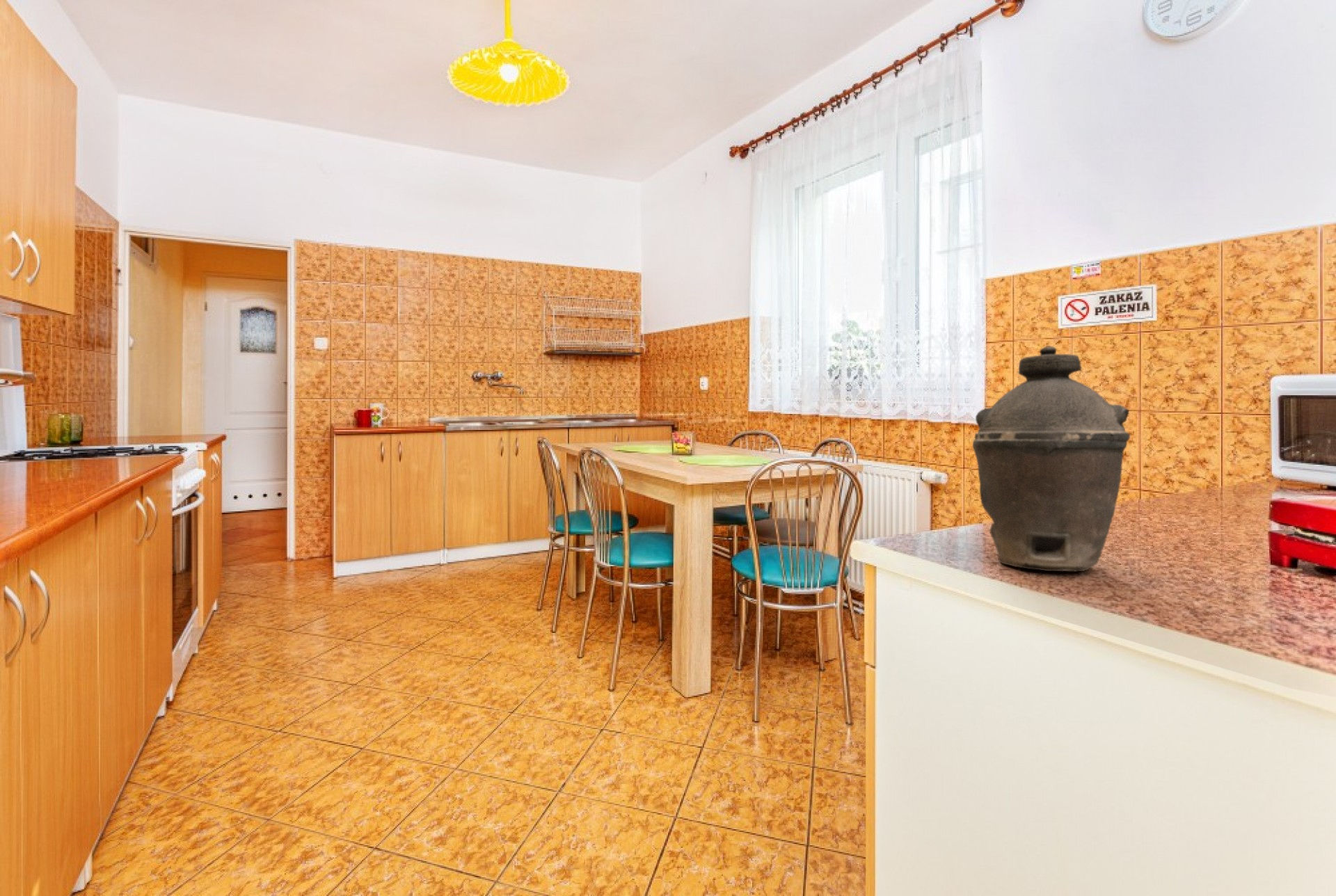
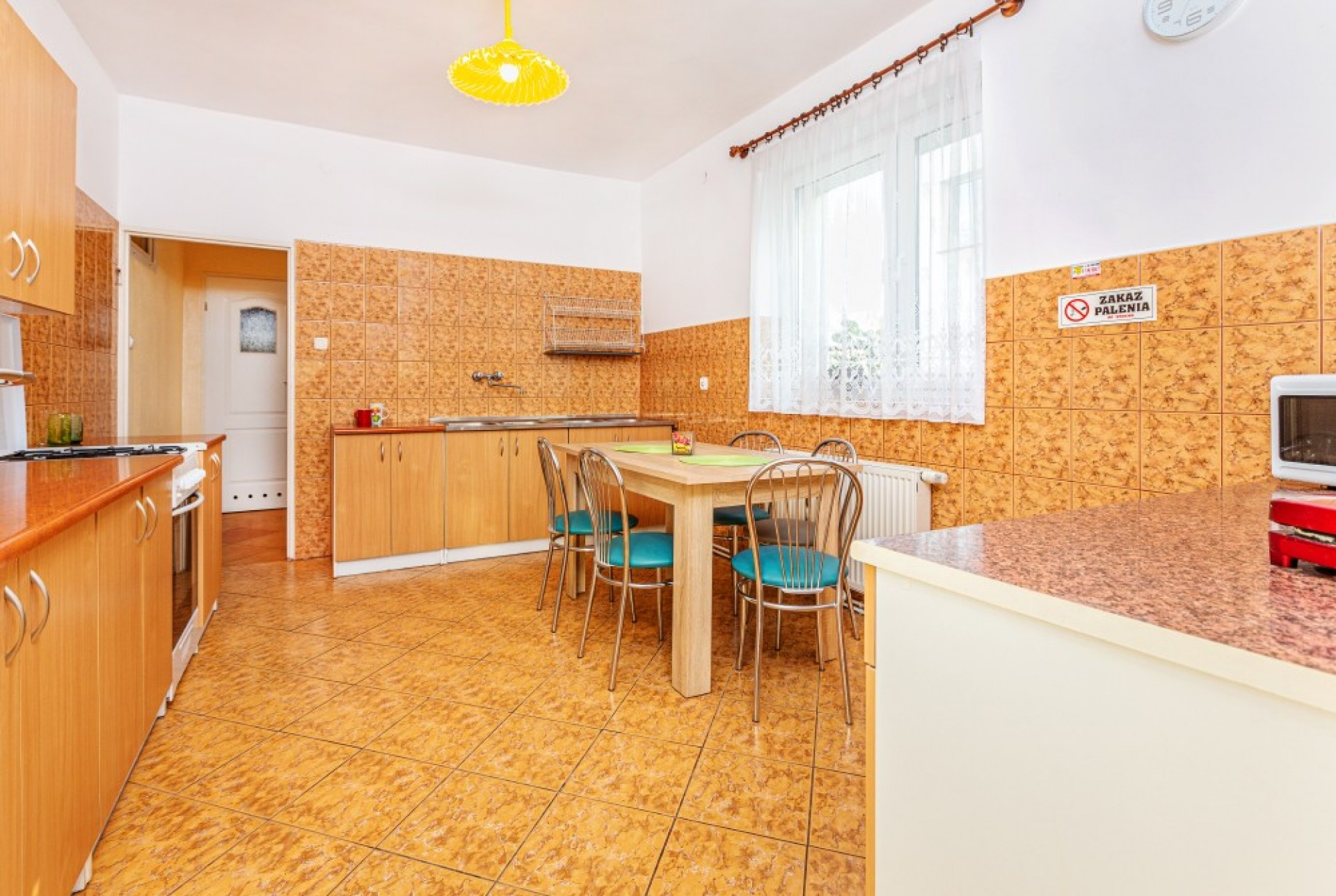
- kettle (1046, 455)
